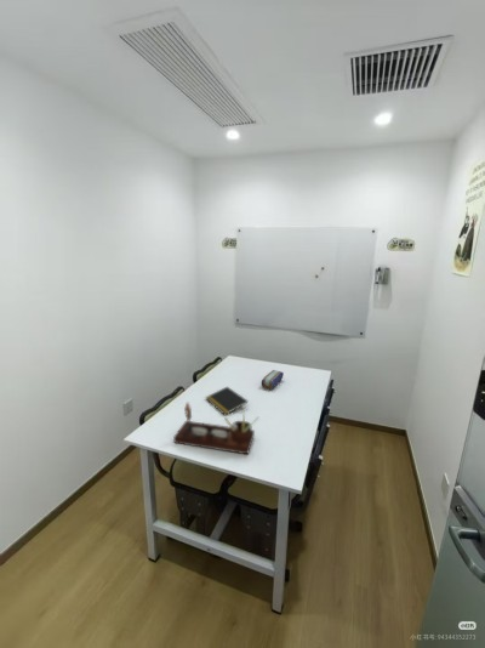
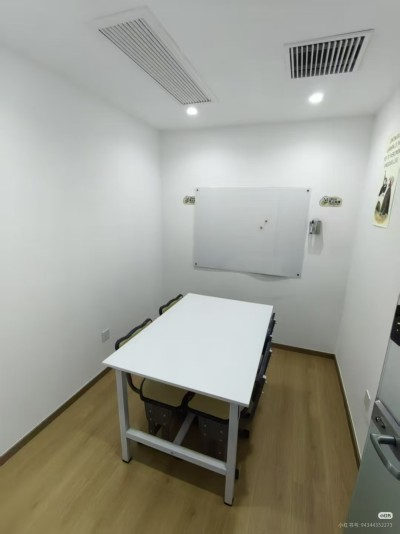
- pencil case (272, 379)
- desk organizer (217, 425)
- notepad (226, 399)
